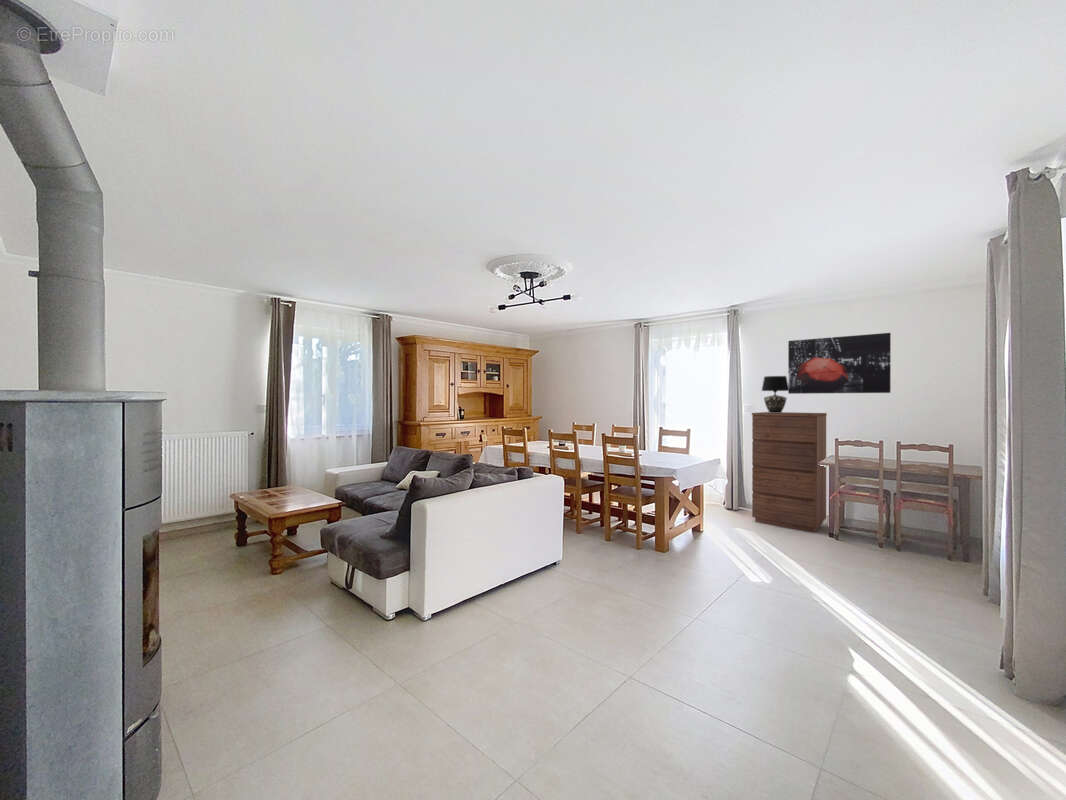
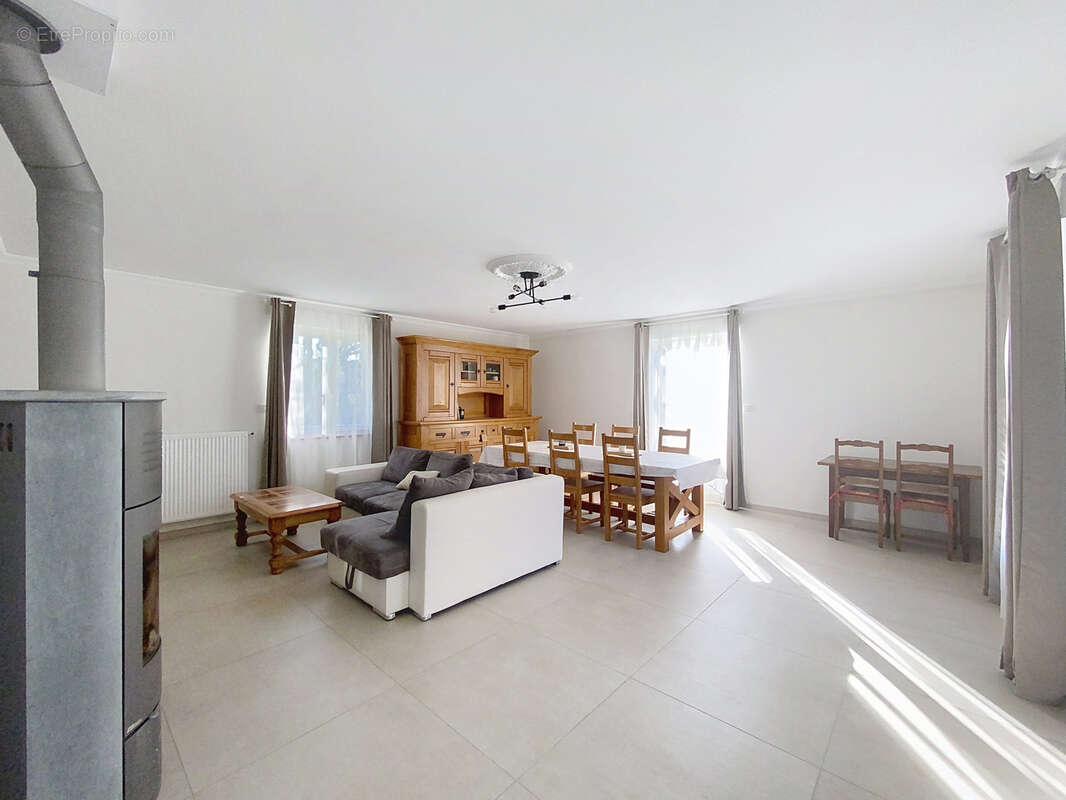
- wall art (836, 365)
- table lamp (775, 394)
- dresser (789, 467)
